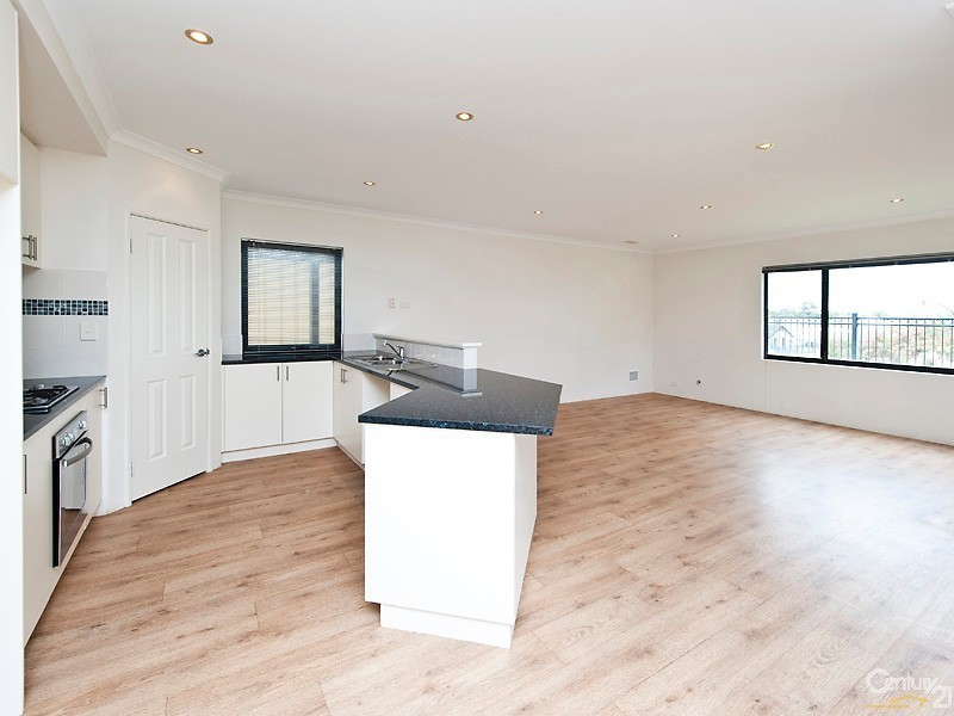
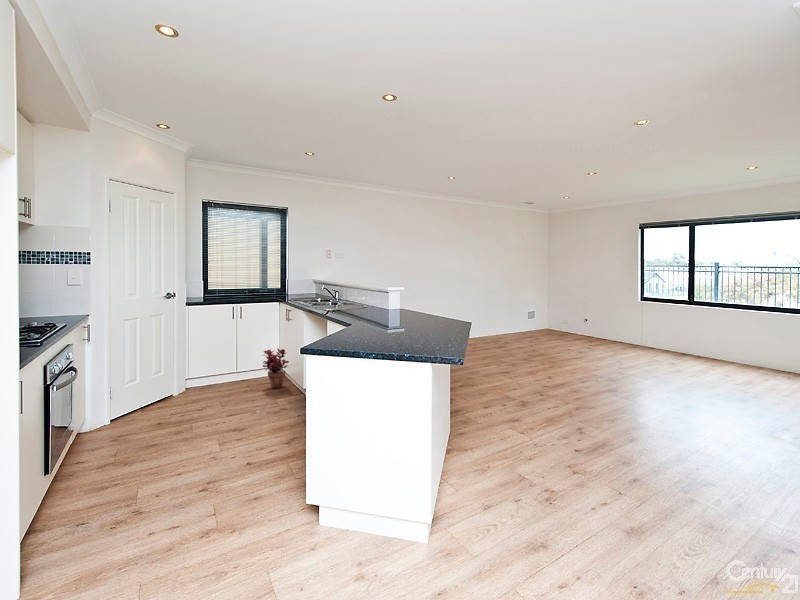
+ potted plant (275, 368)
